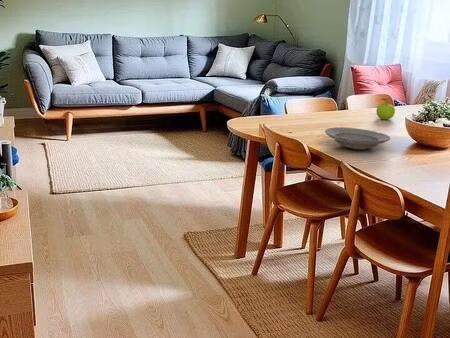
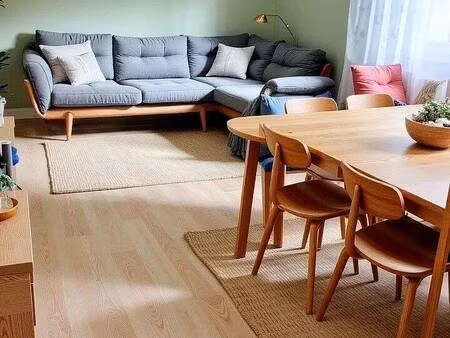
- fruit (384, 108)
- plate (356, 139)
